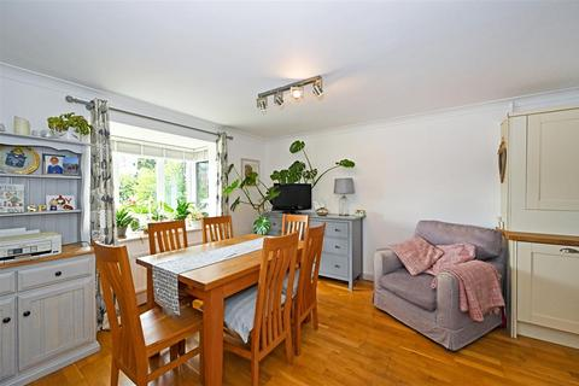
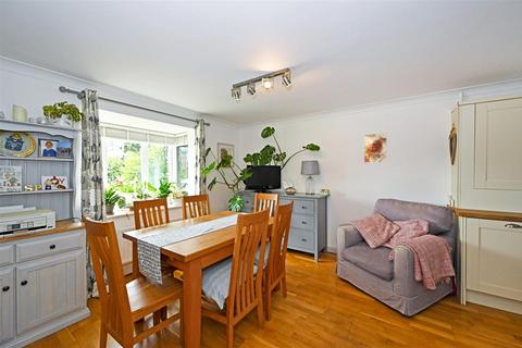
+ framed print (375, 148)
